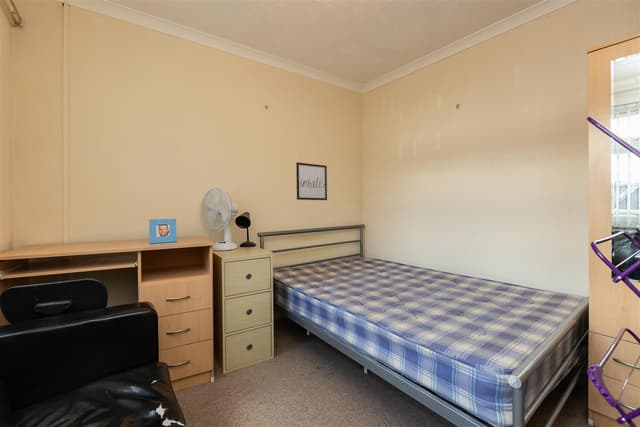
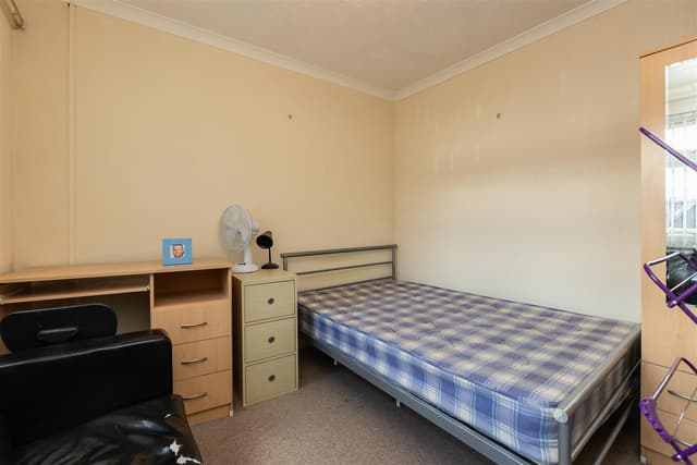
- wall art (312, 182)
